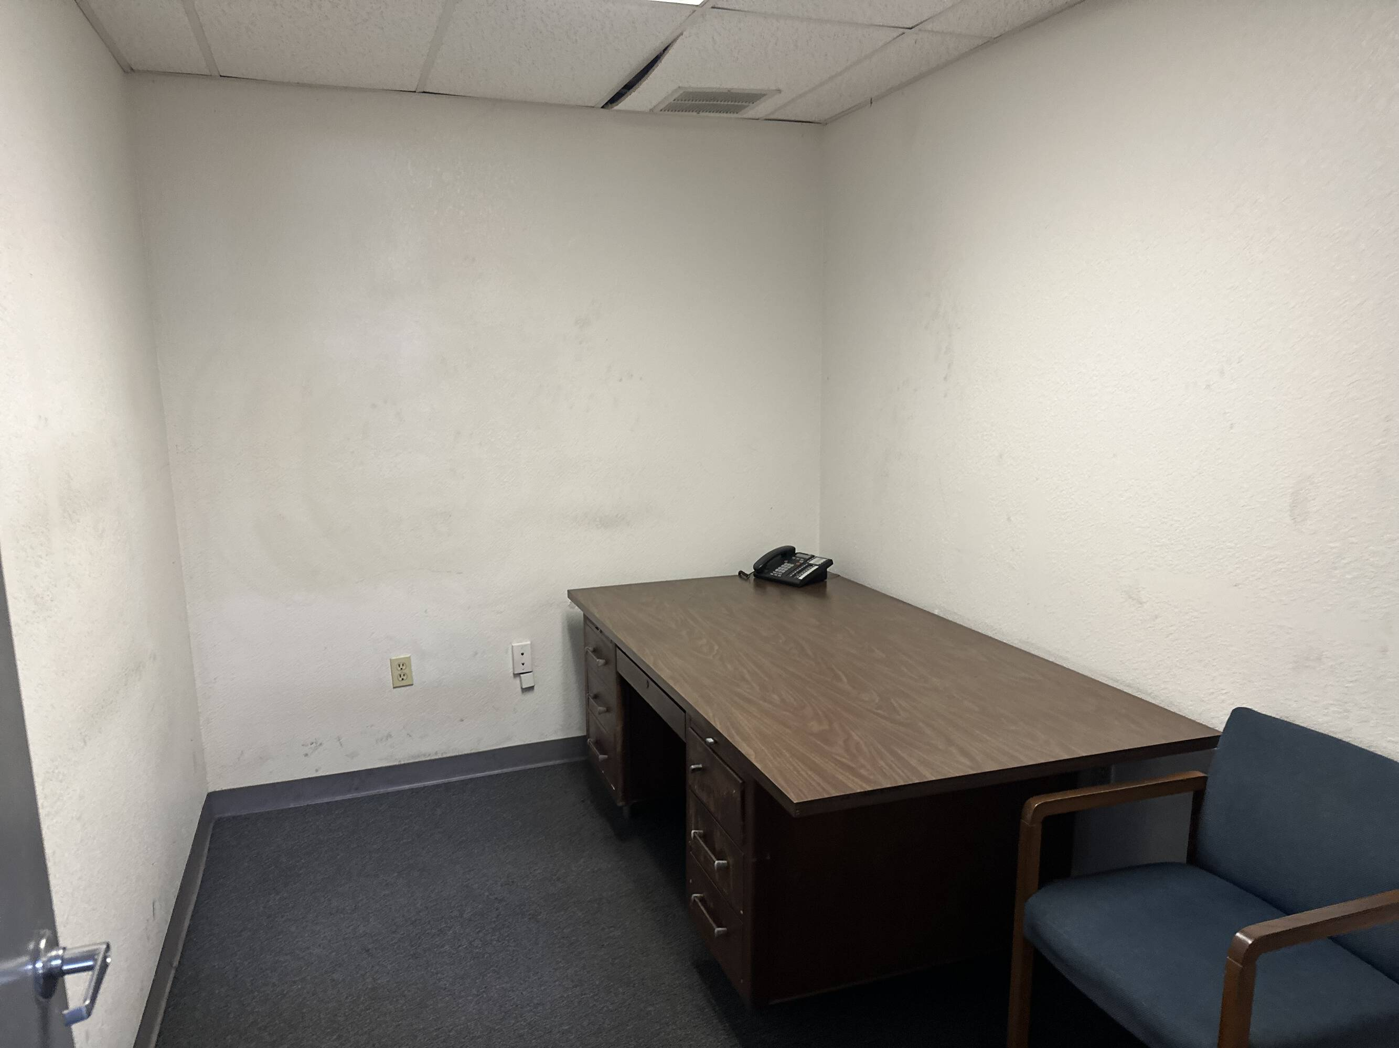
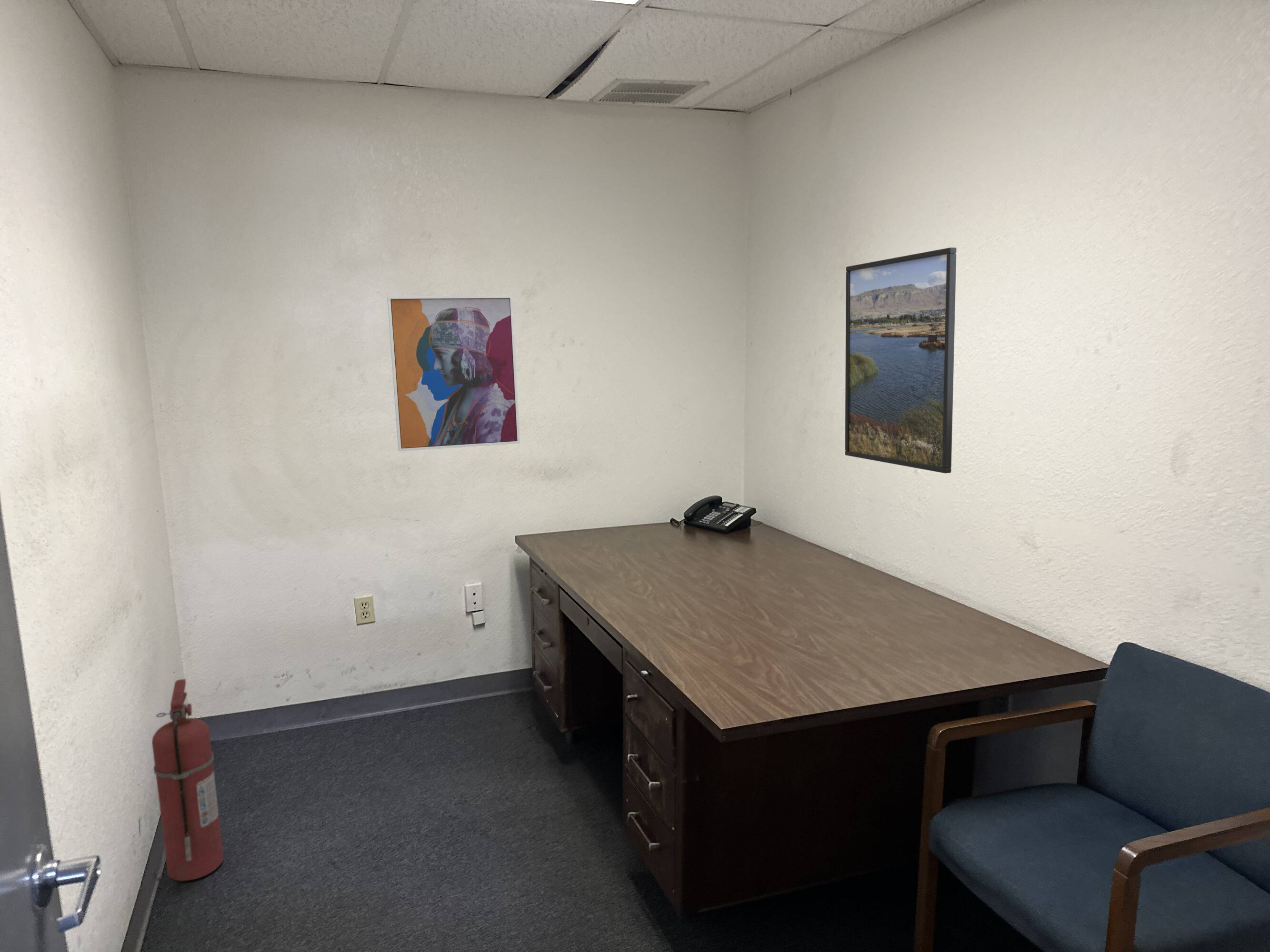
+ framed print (895, 362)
+ wall art (455, 372)
+ fire extinguisher (186, 780)
